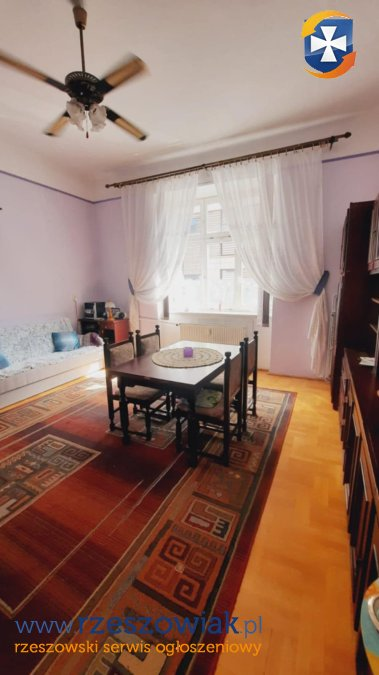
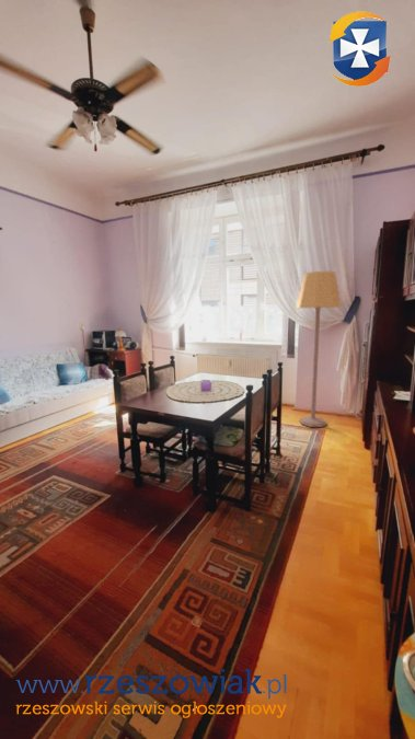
+ lamp (315, 350)
